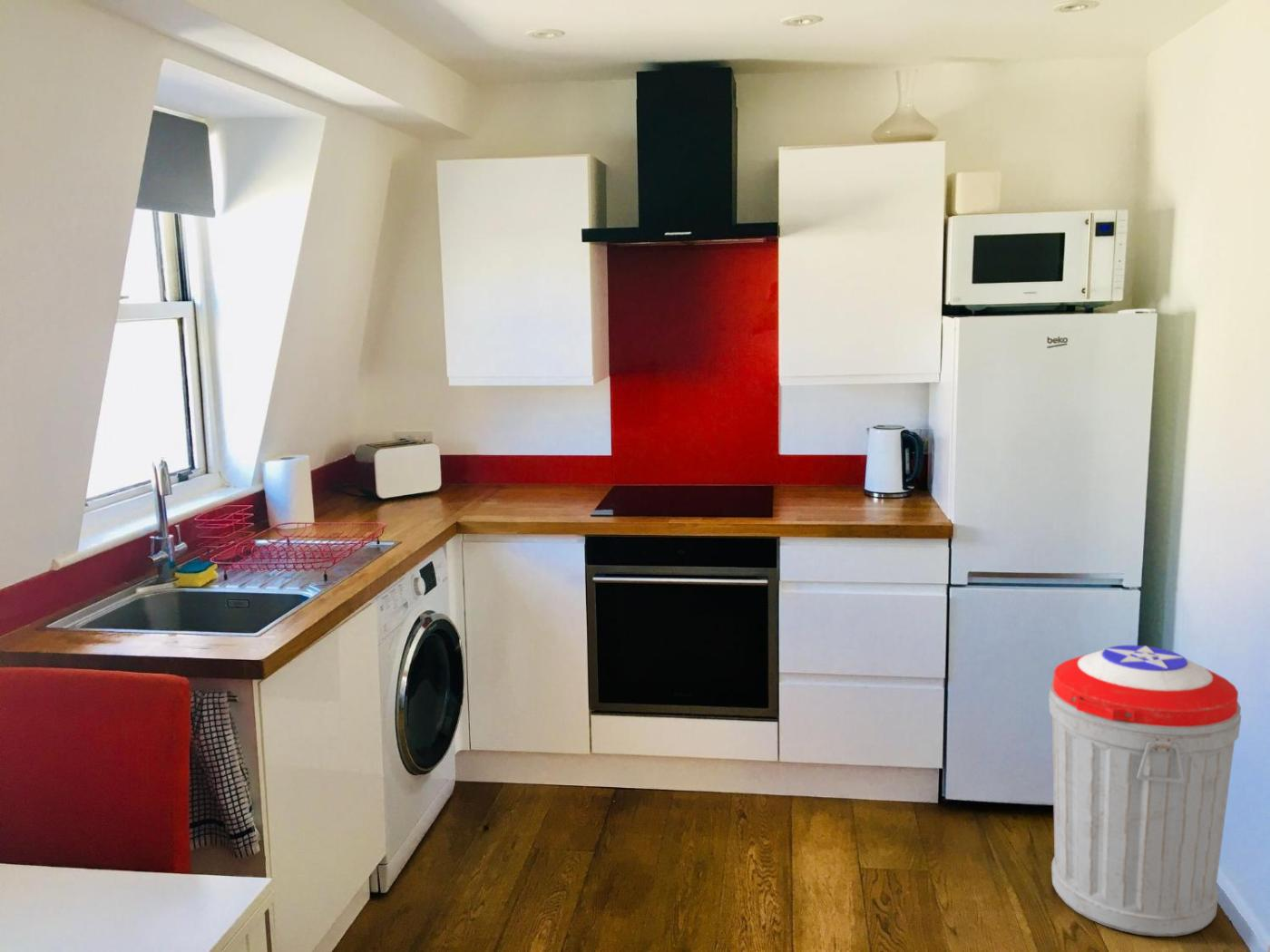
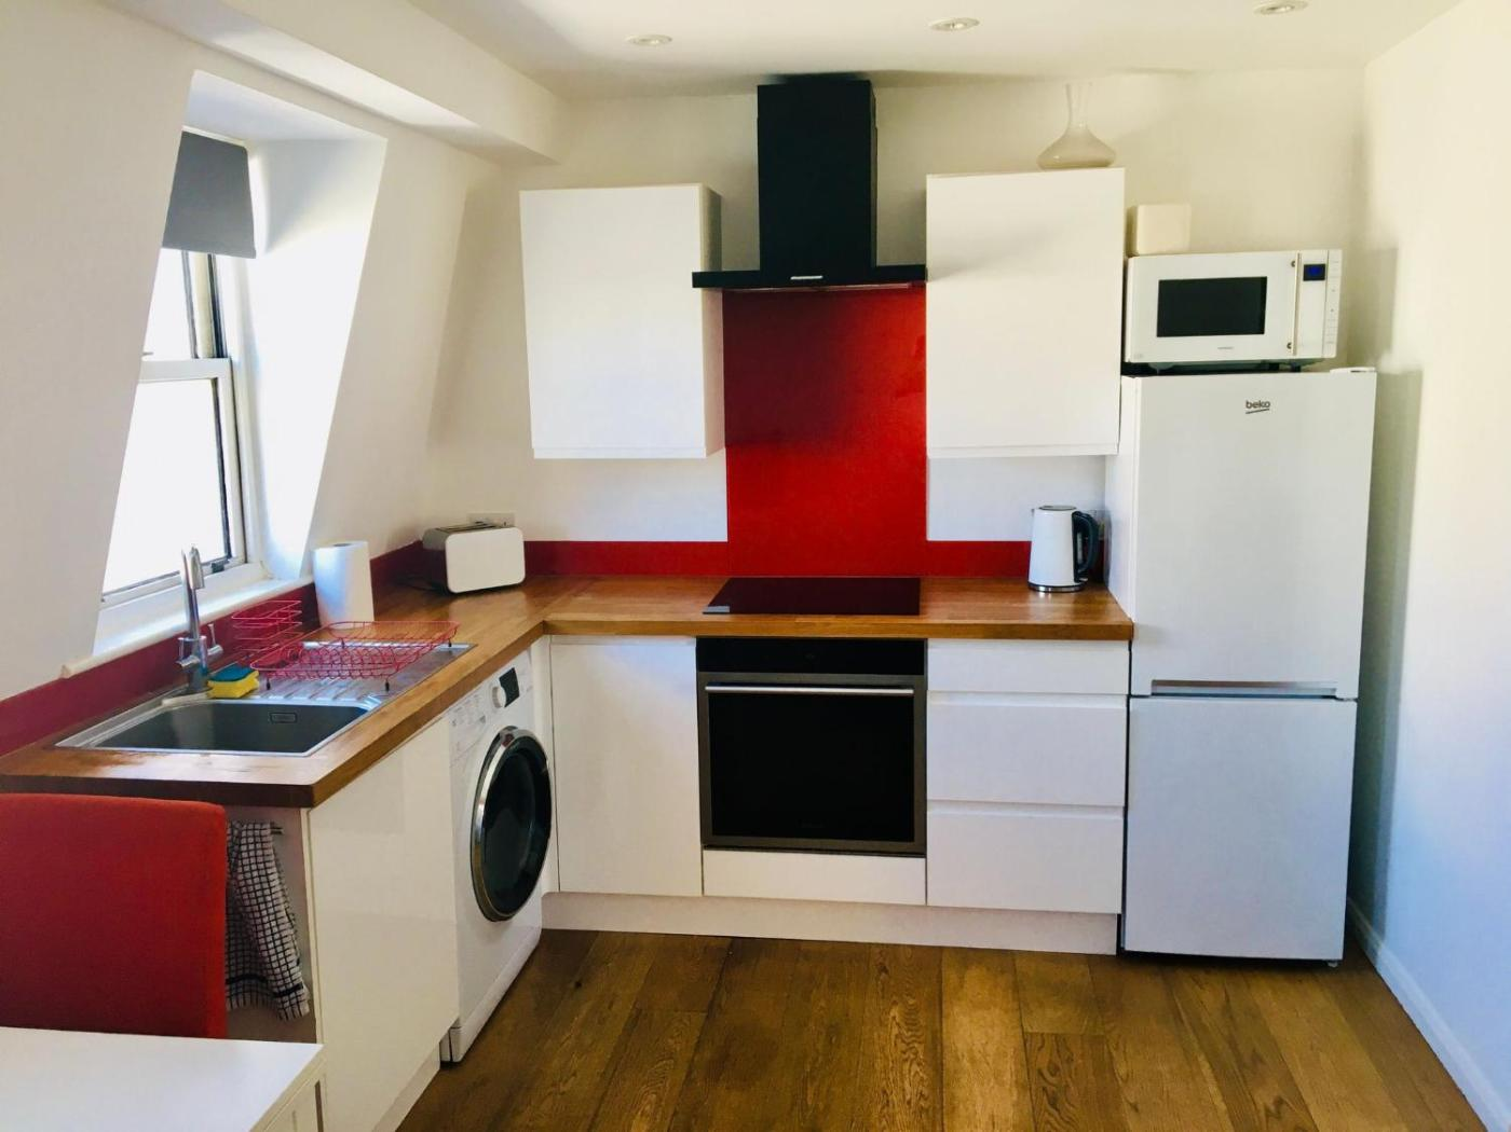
- trash can (1138, 777)
